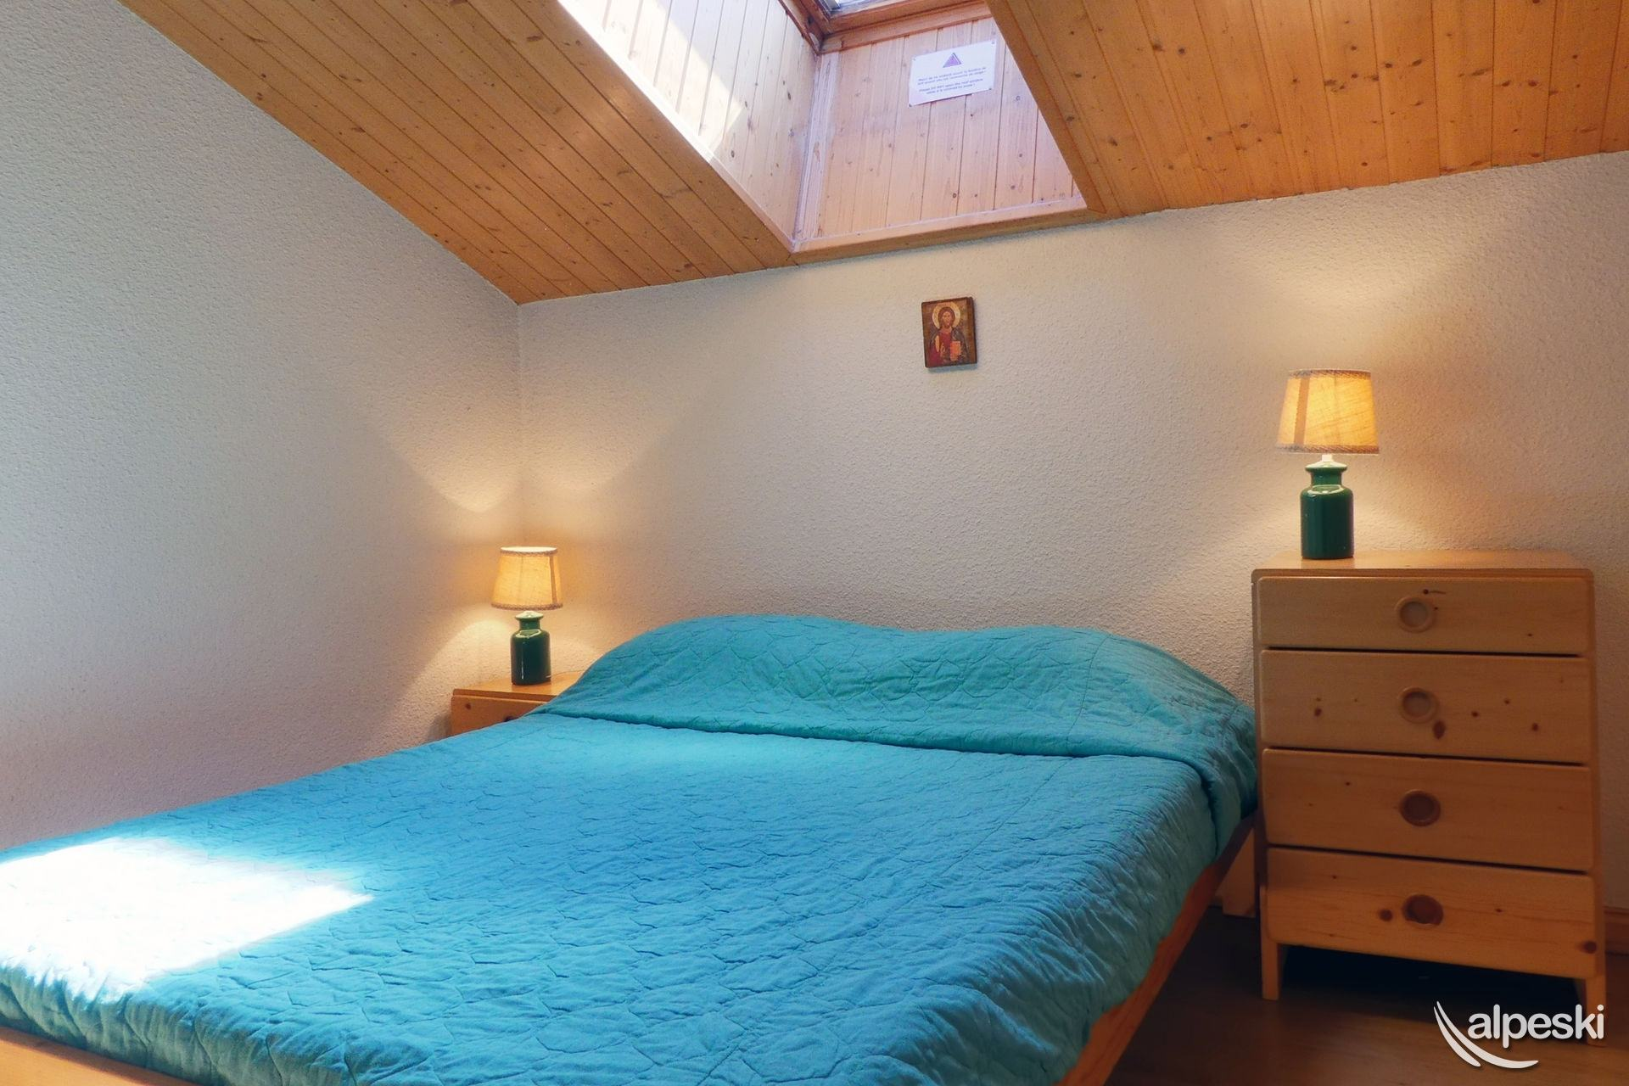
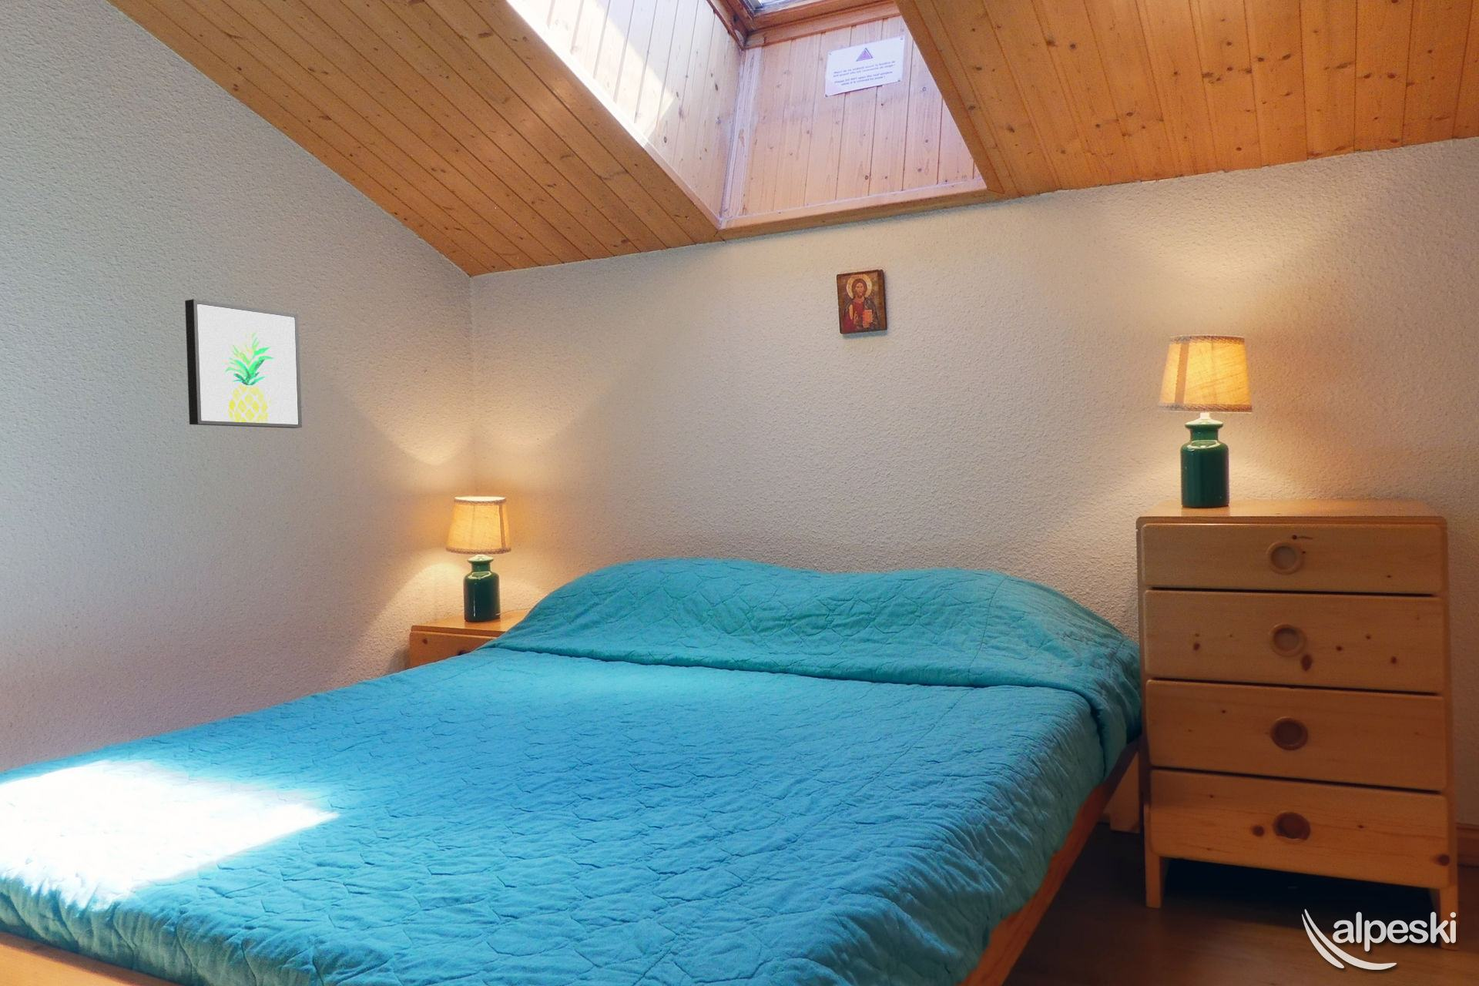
+ wall art (245, 366)
